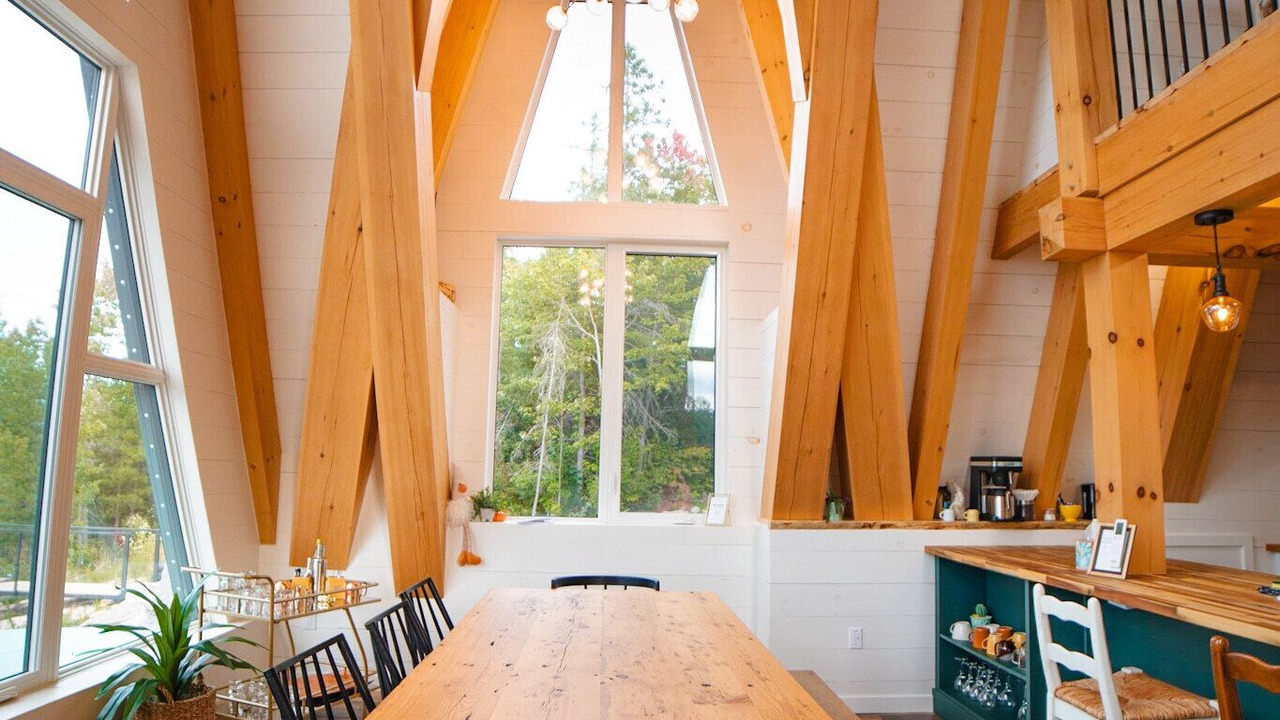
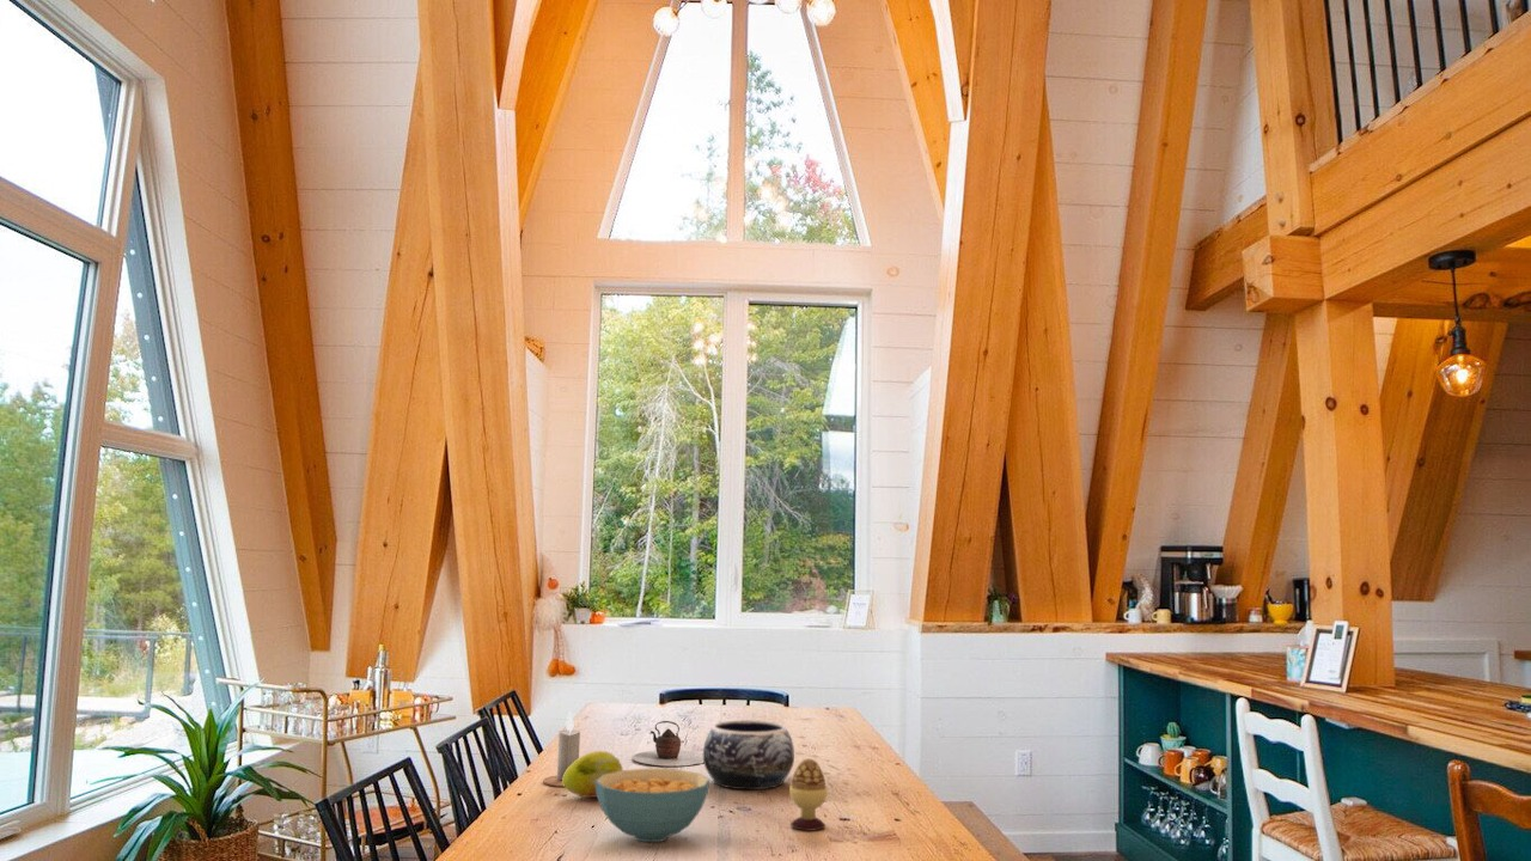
+ fruit (593, 774)
+ decorative bowl (749, 753)
+ cereal bowl (652, 808)
+ decorative egg (807, 792)
+ teapot (671, 739)
+ candle (568, 745)
